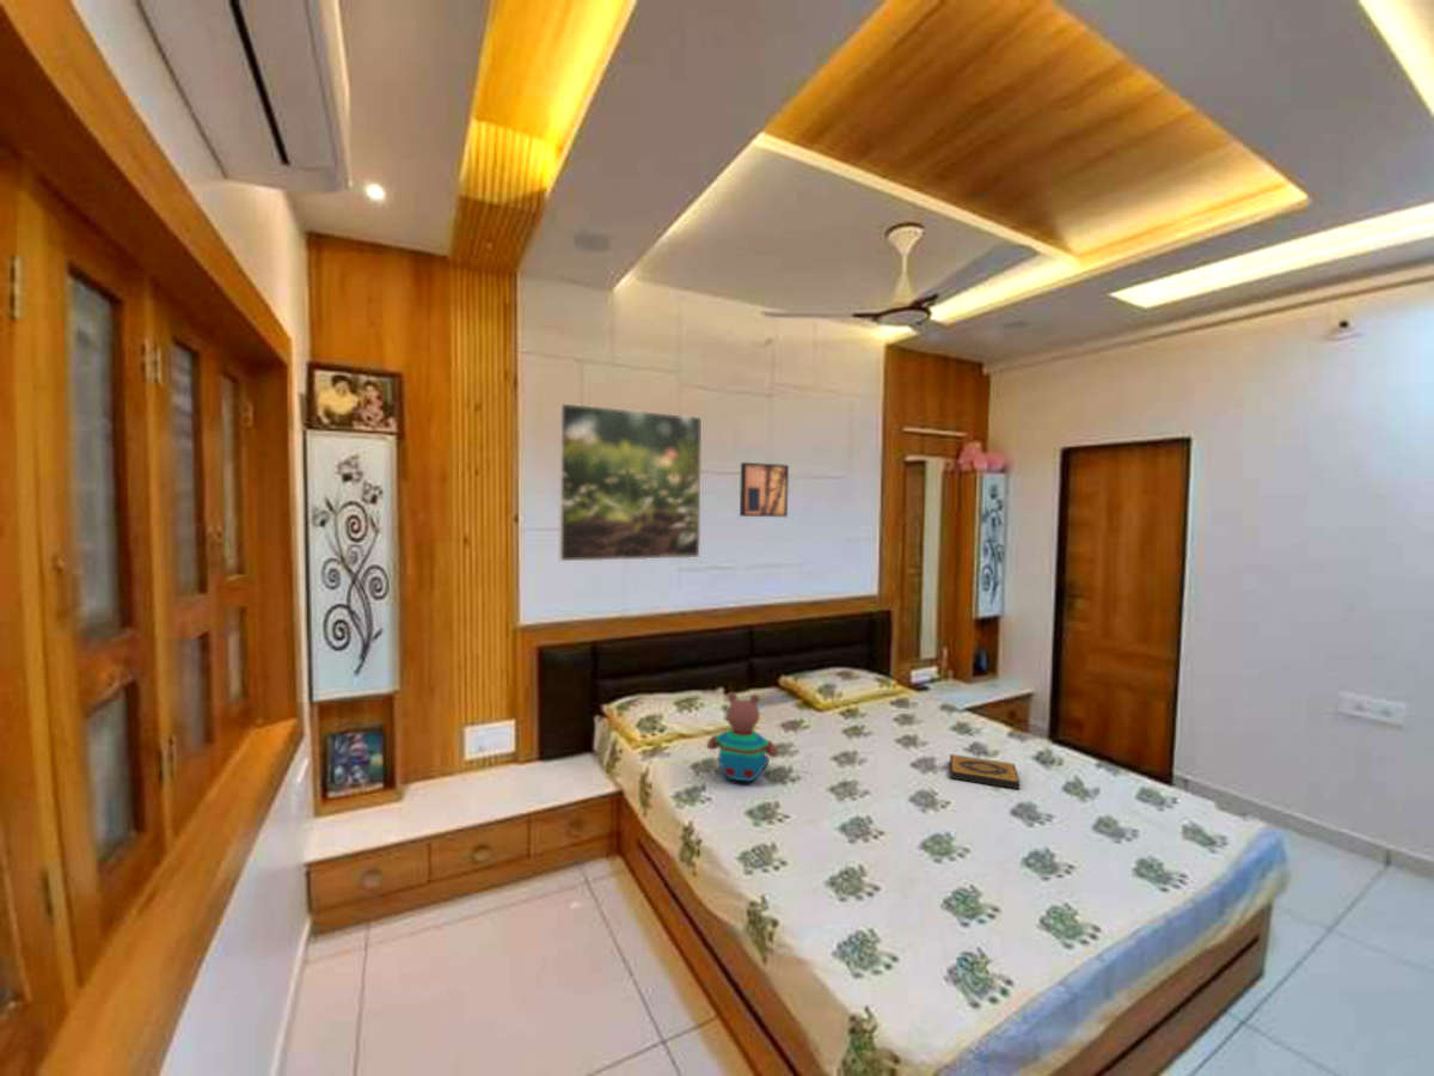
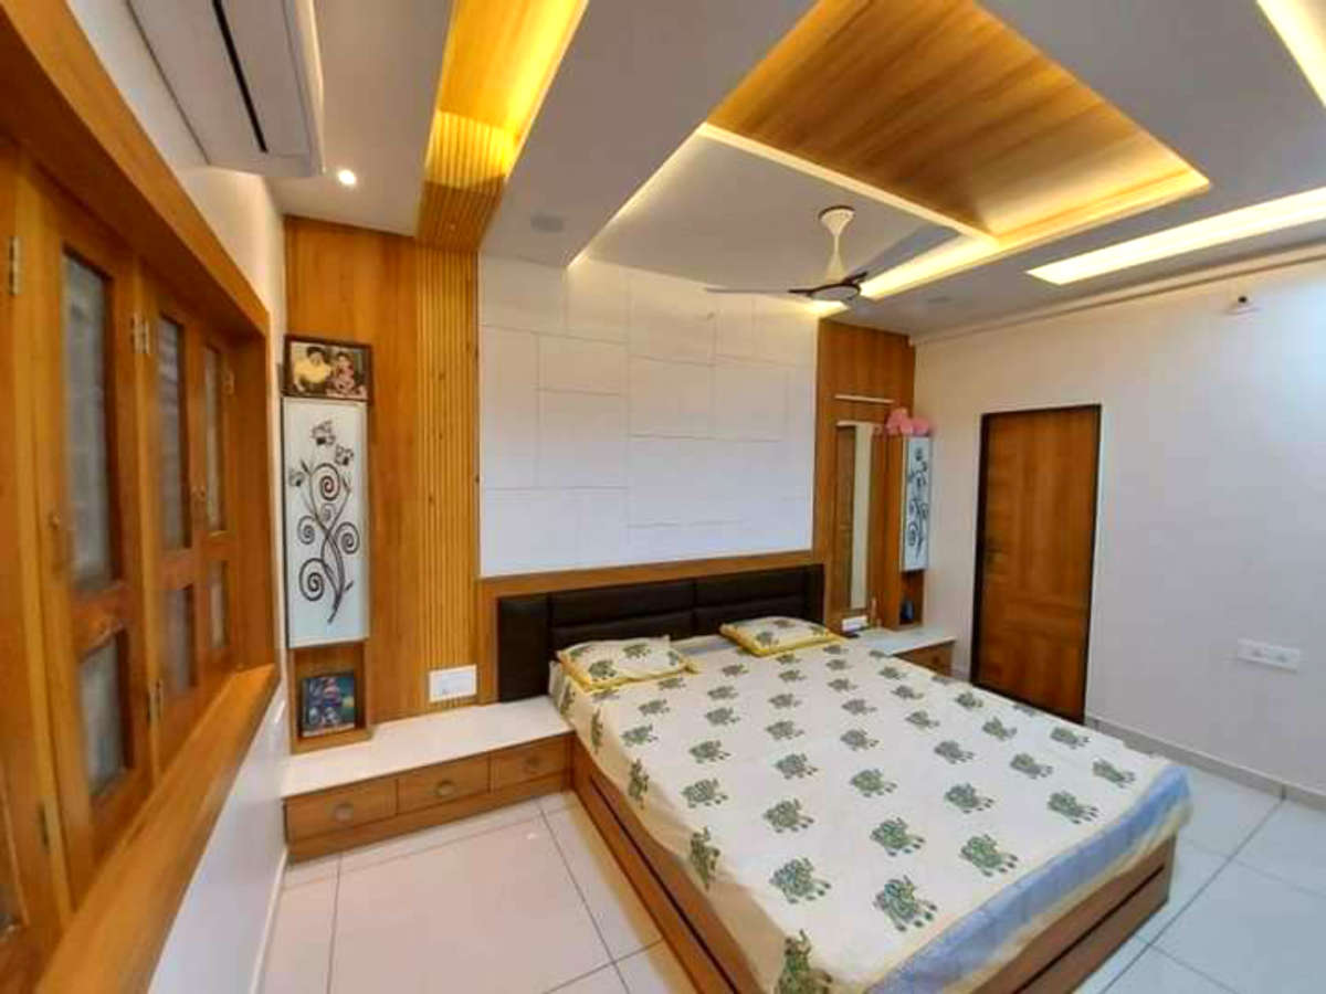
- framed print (633, 485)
- wall art (764, 490)
- teddy bear (744, 732)
- hardback book (982, 770)
